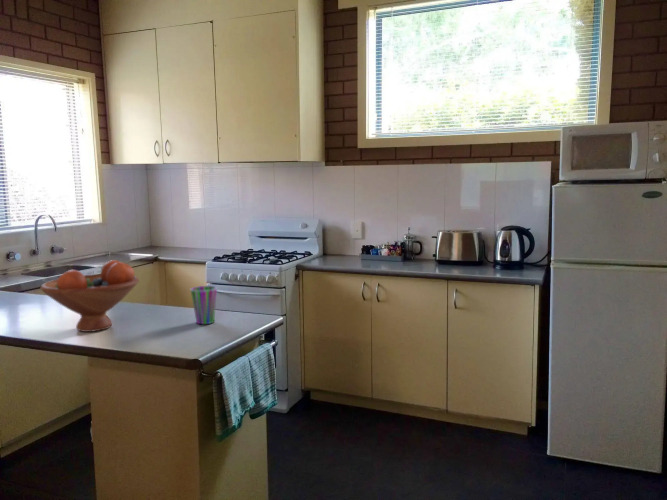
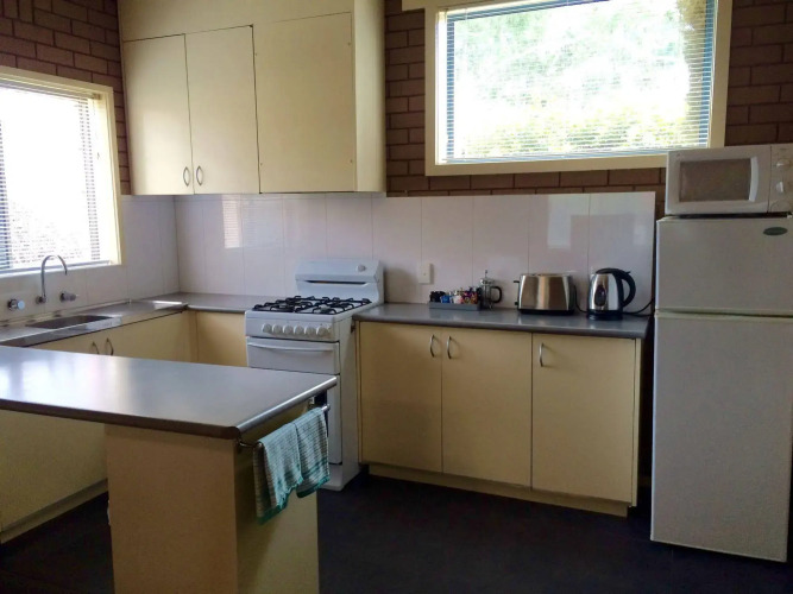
- fruit bowl (92, 295)
- cup (204, 305)
